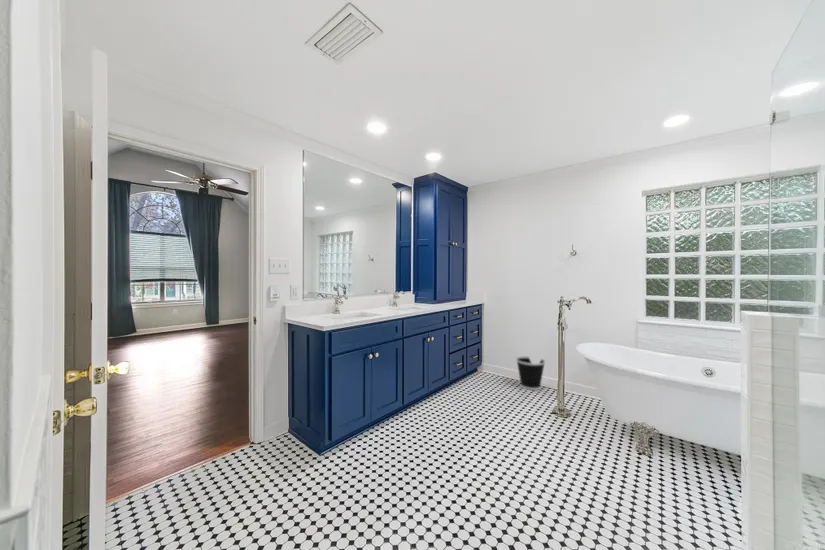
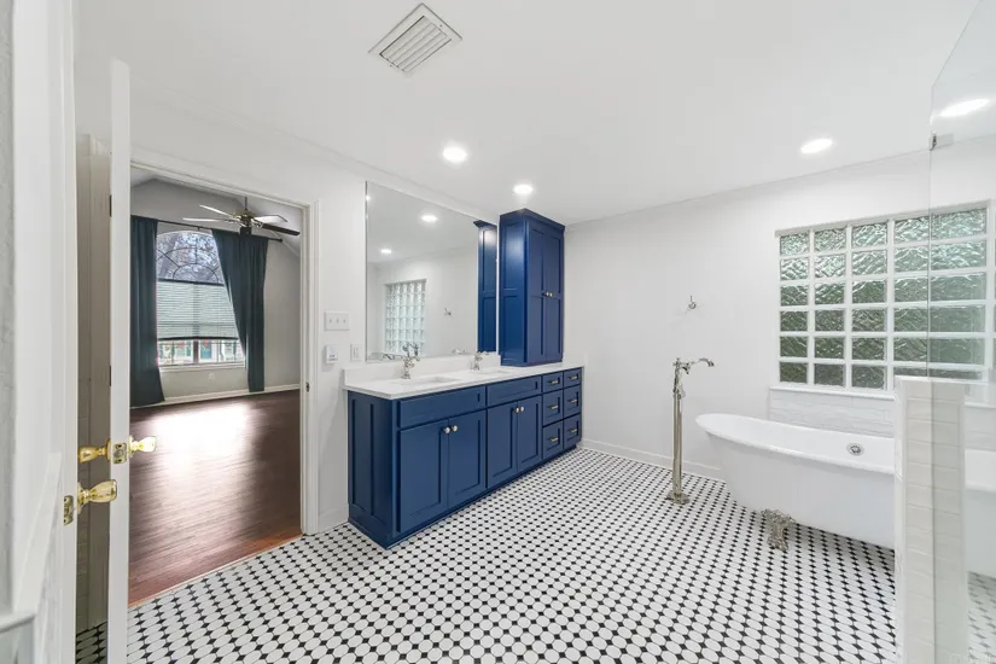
- wastebasket (530, 373)
